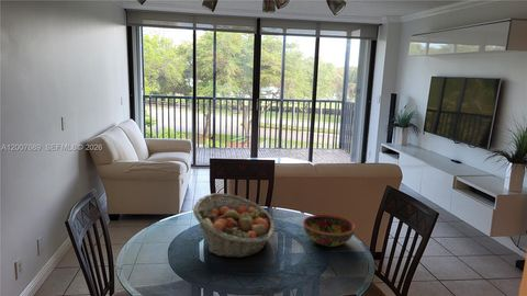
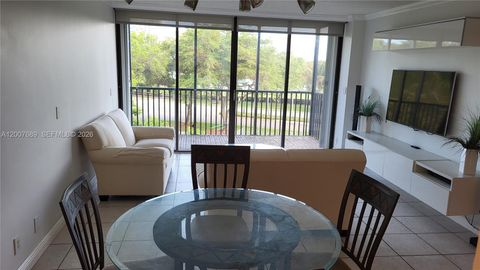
- fruit basket (234, 223)
- bowl (328, 232)
